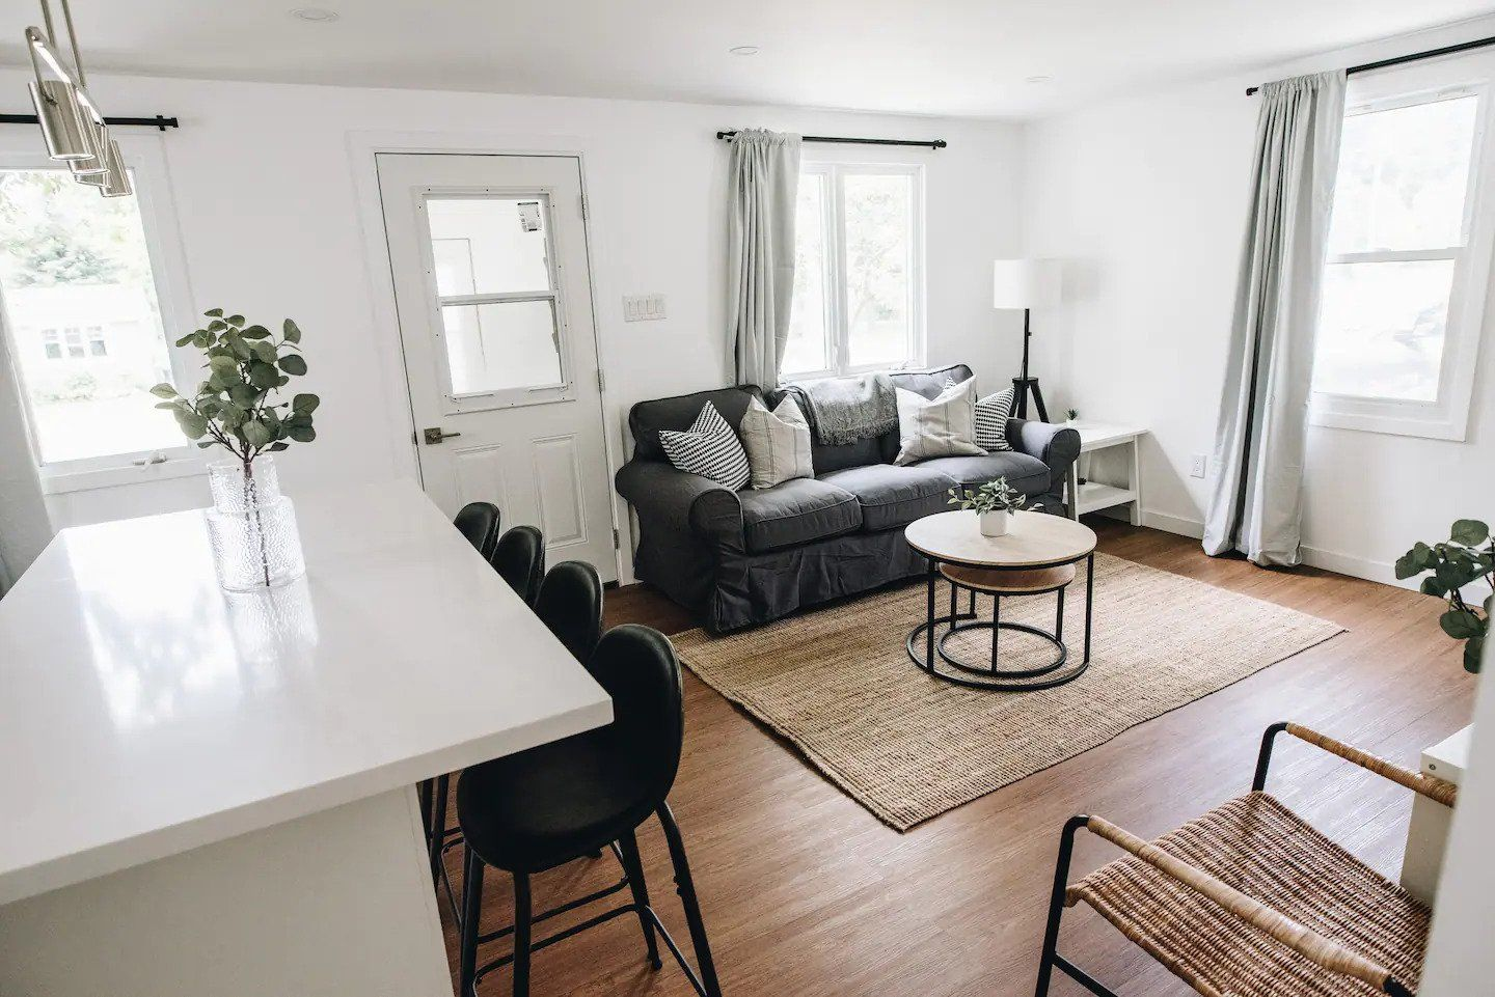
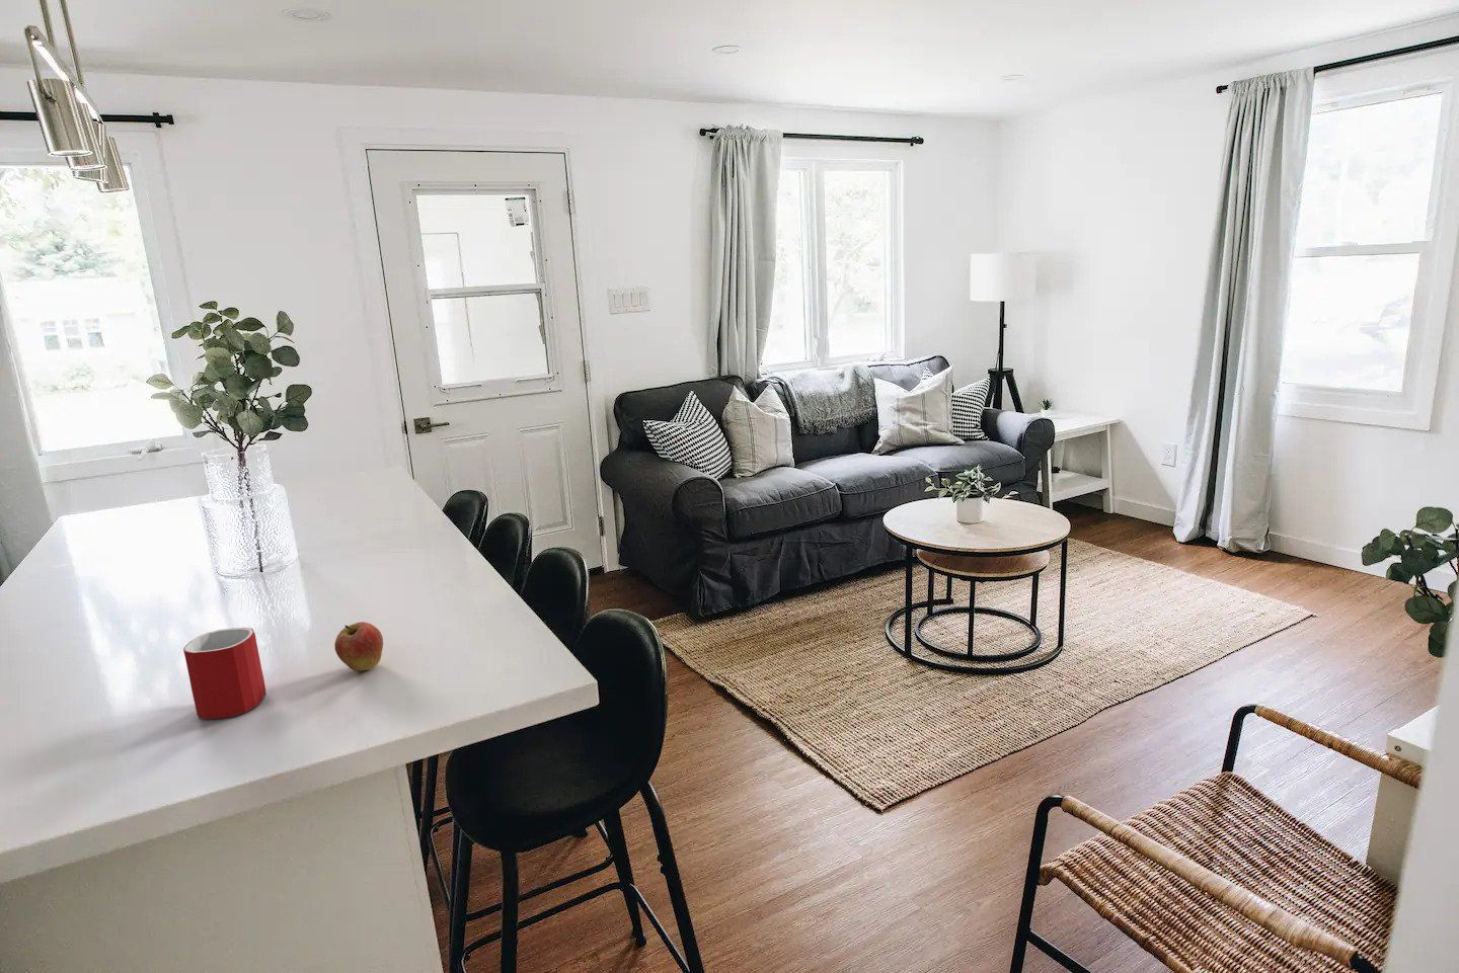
+ fruit (359, 644)
+ mug (231, 667)
